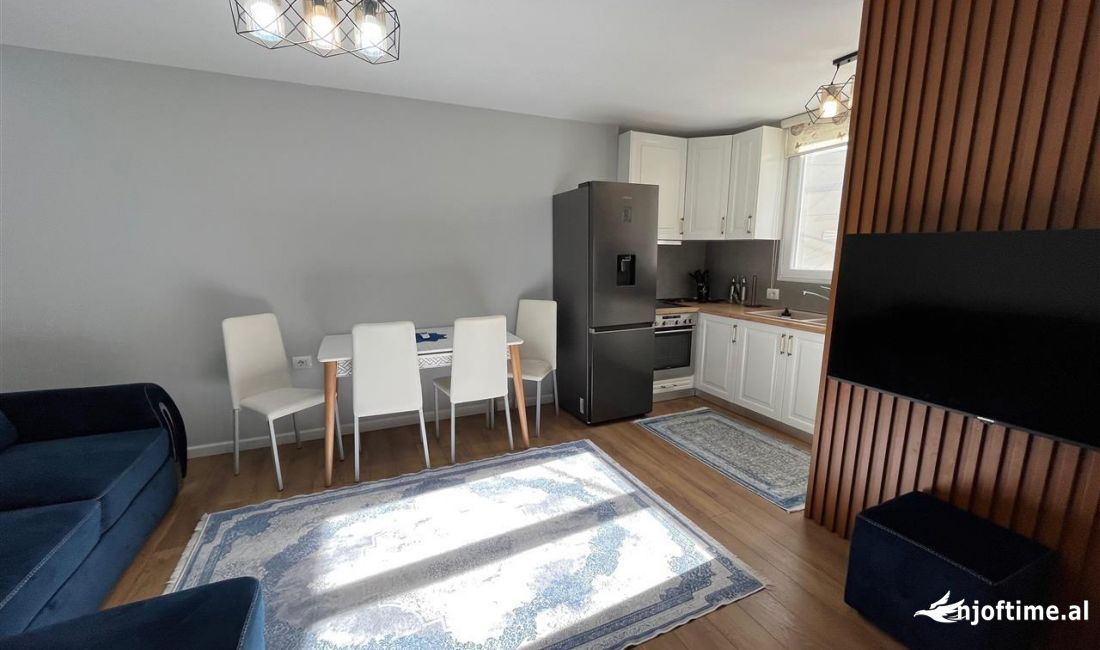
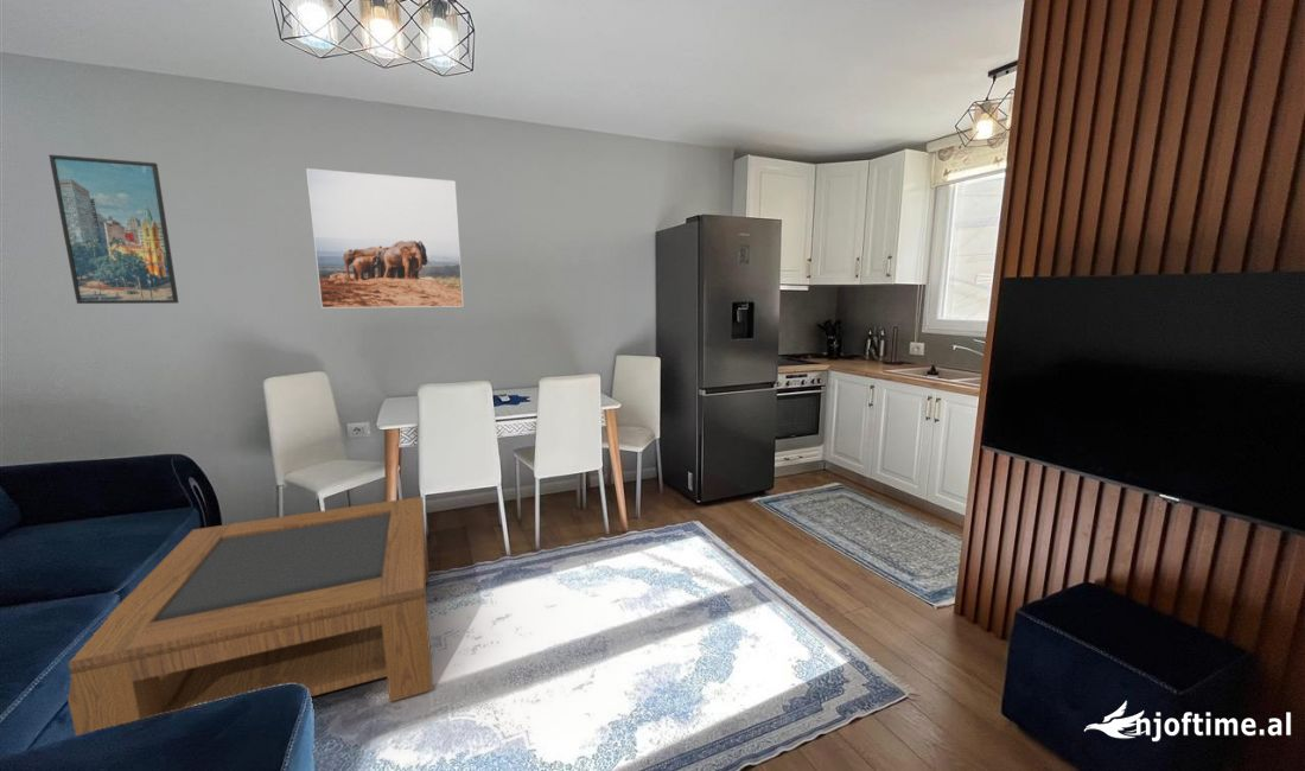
+ coffee table (300, 601)
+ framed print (390, 242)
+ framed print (116, 232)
